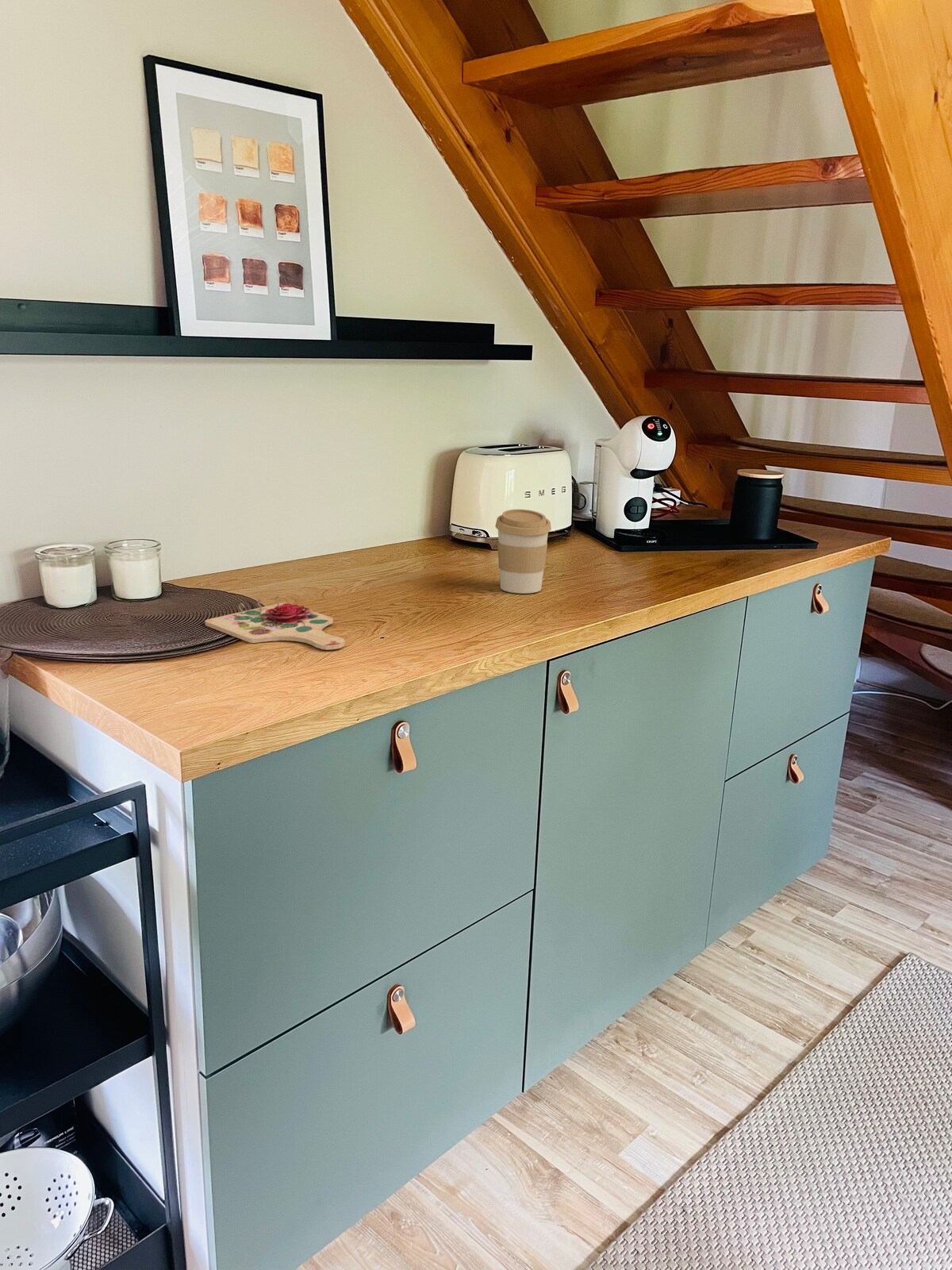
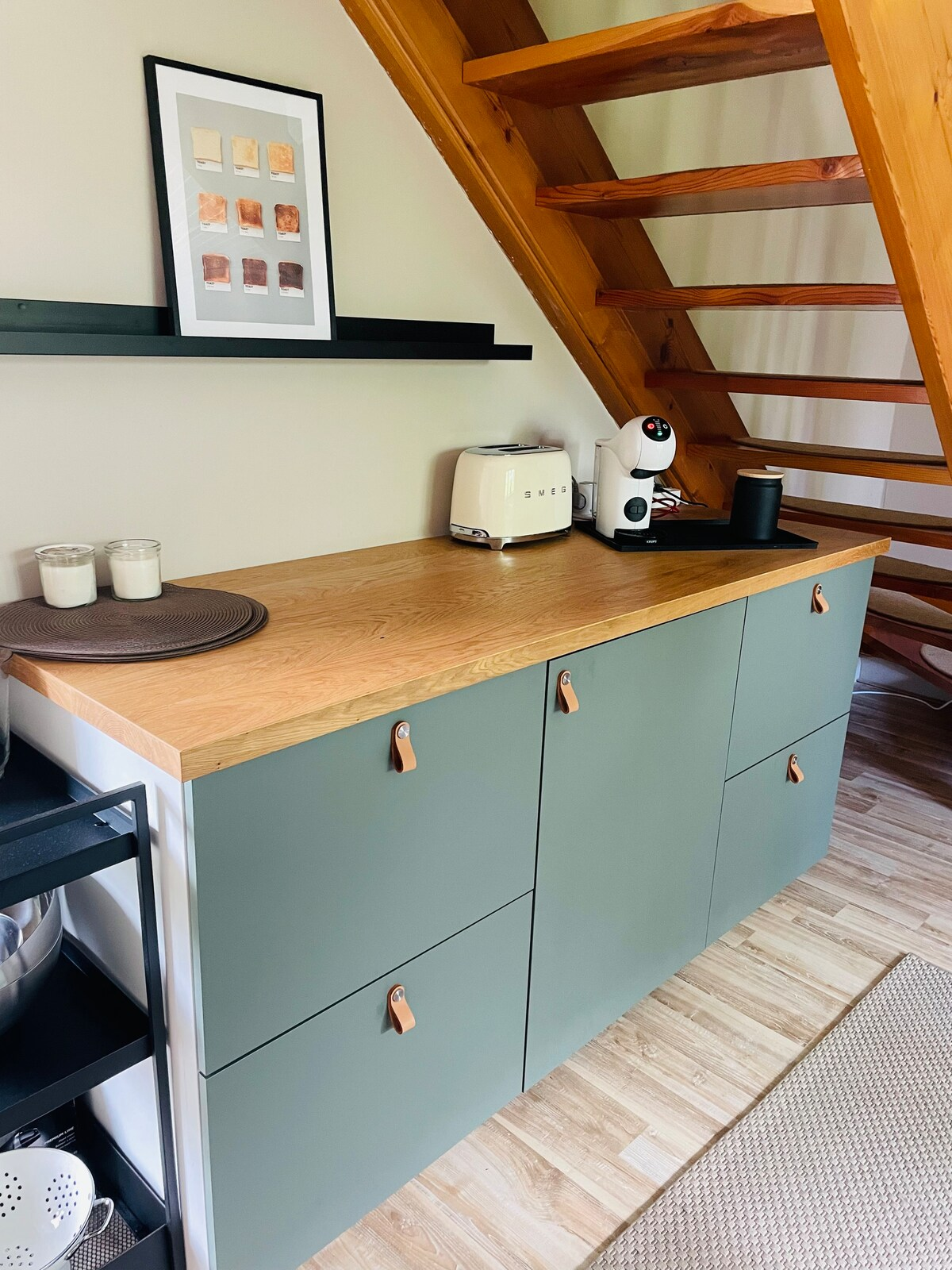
- coffee cup (522, 551)
- cutting board (289, 622)
